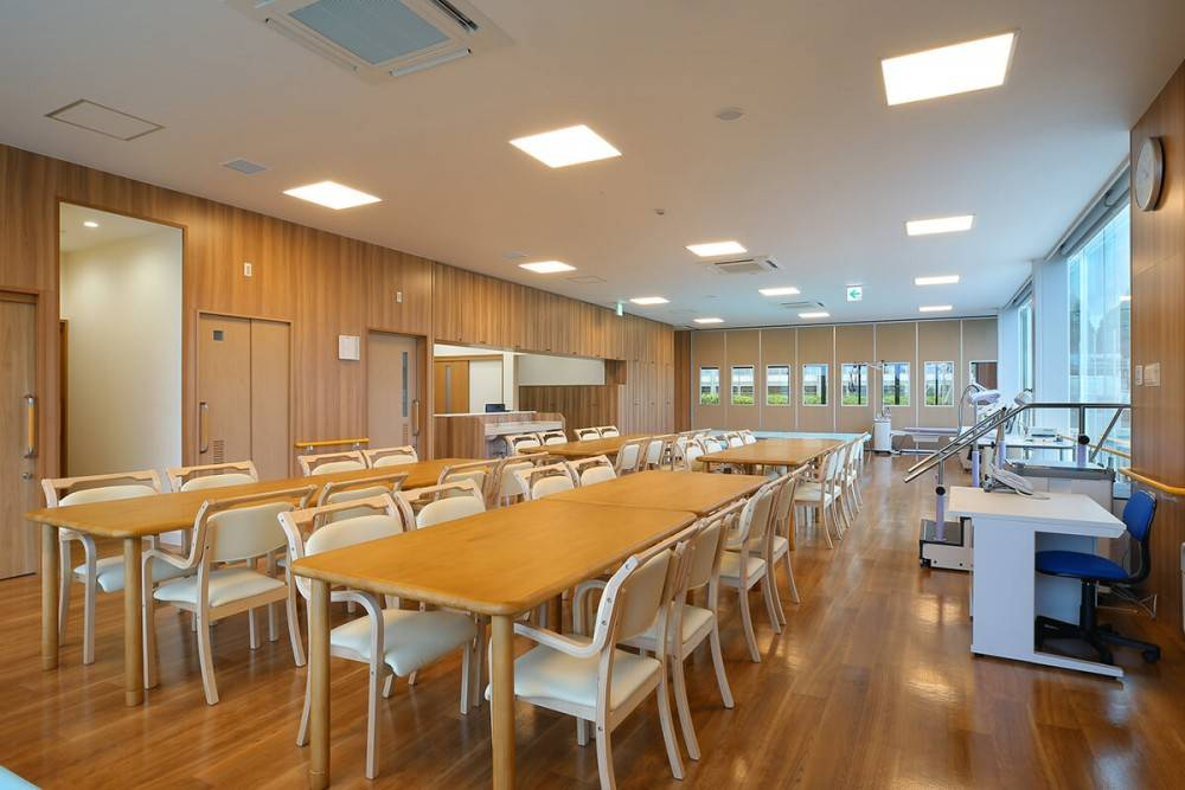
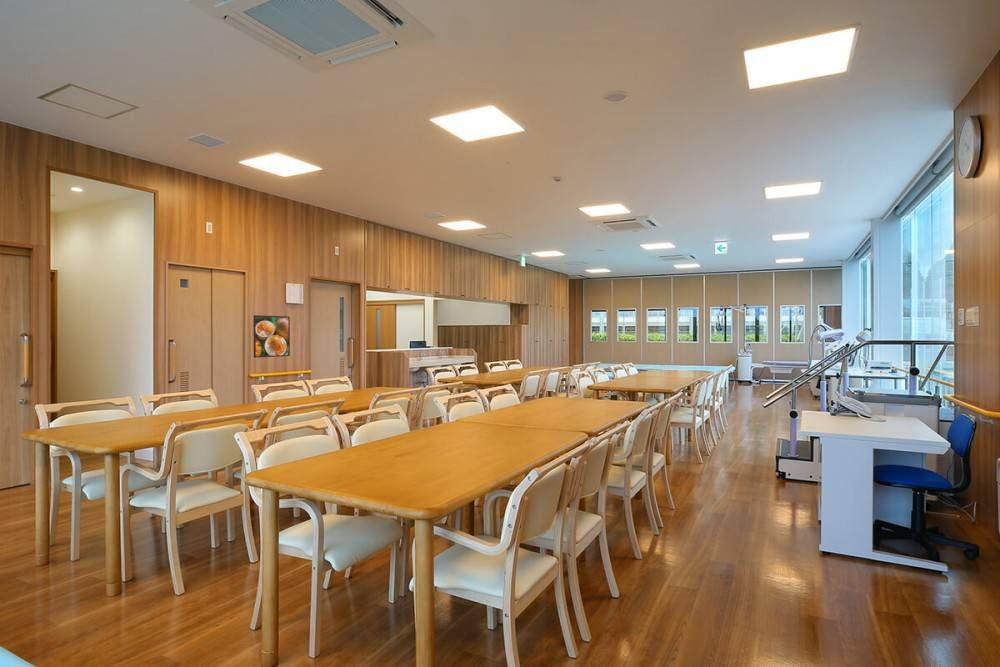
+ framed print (272, 336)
